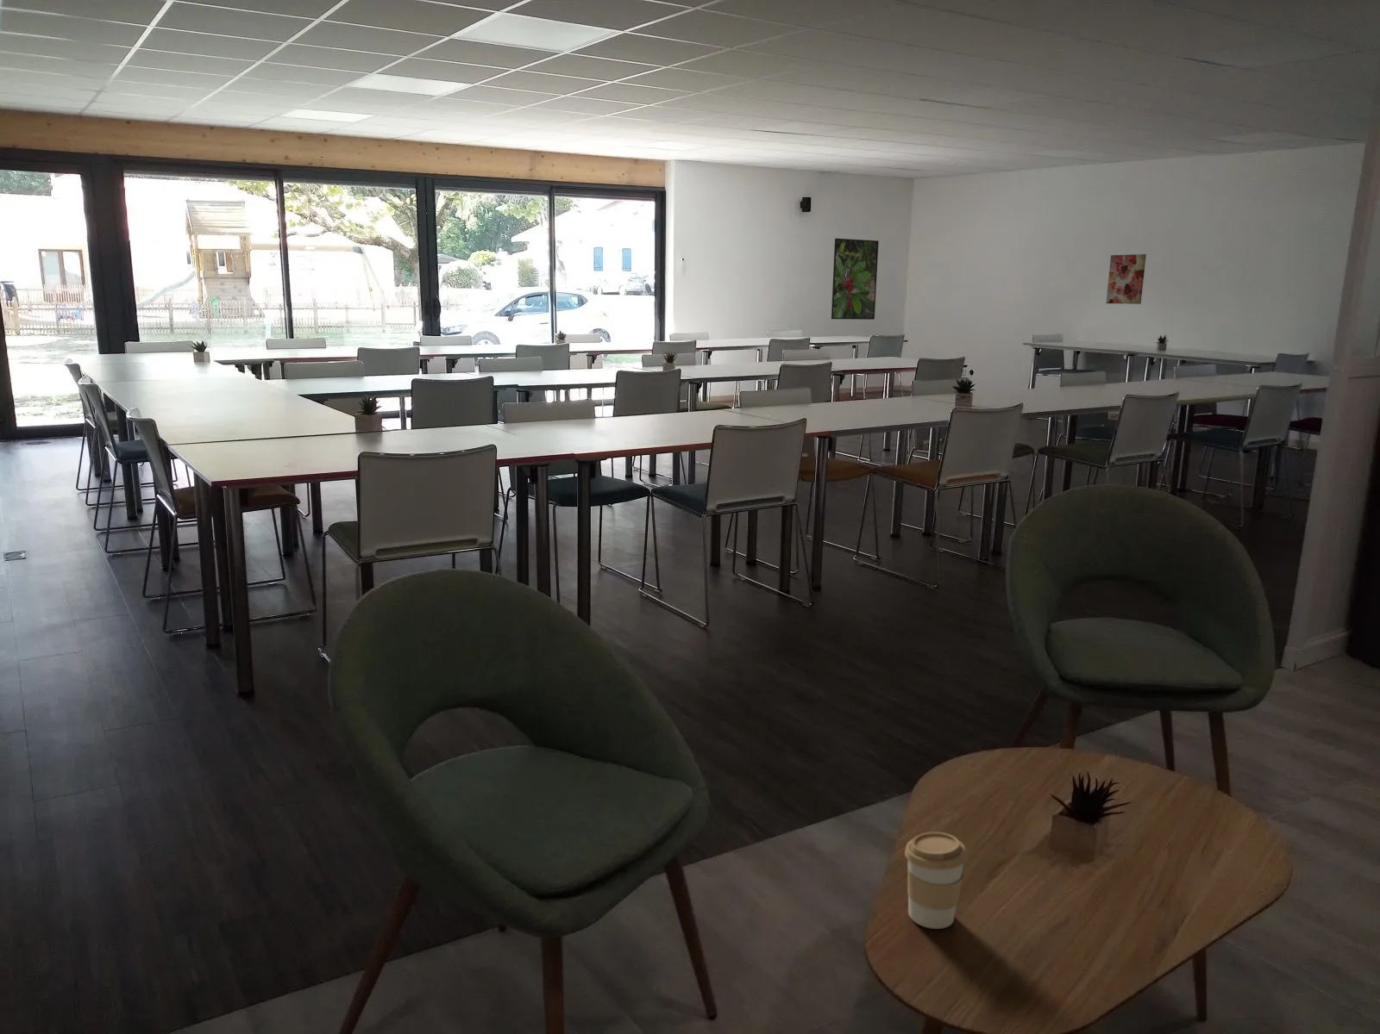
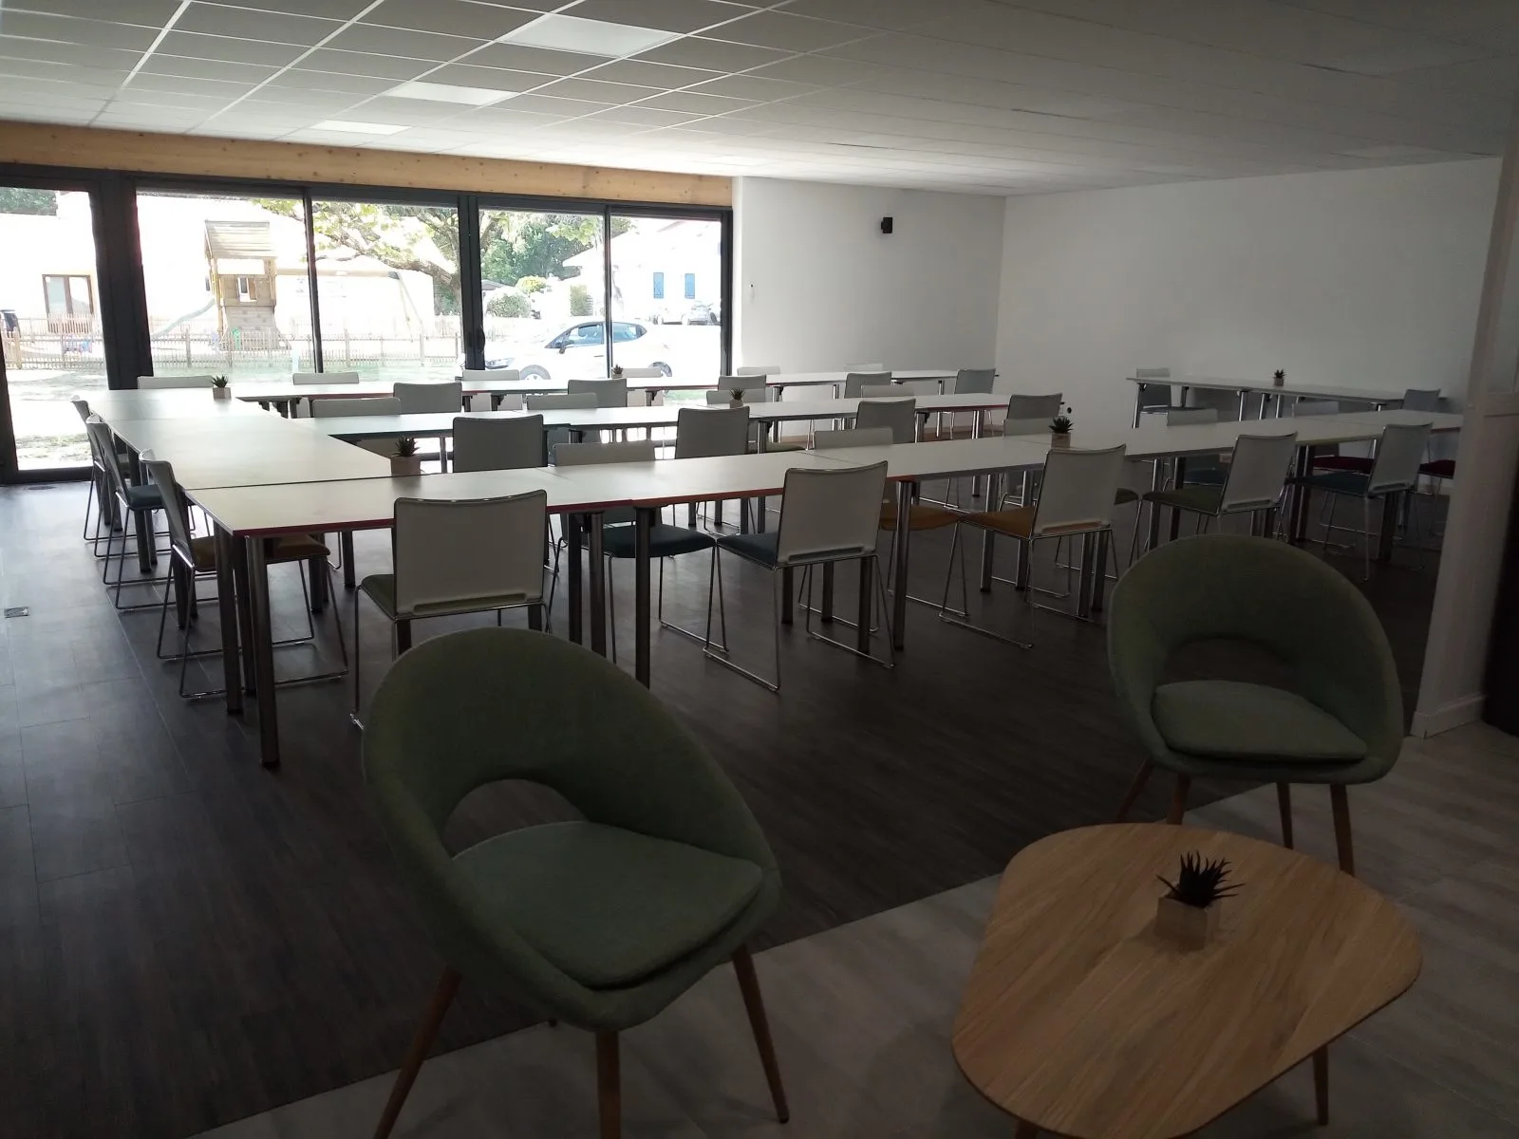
- wall art (1126, 279)
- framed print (855, 279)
- coffee cup (933, 878)
